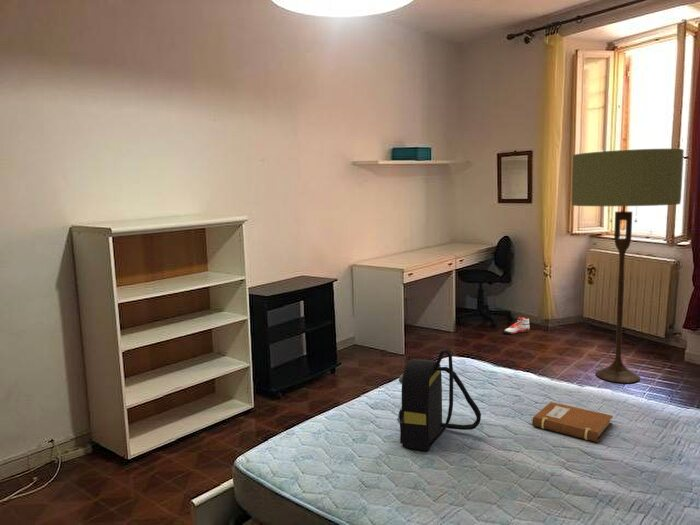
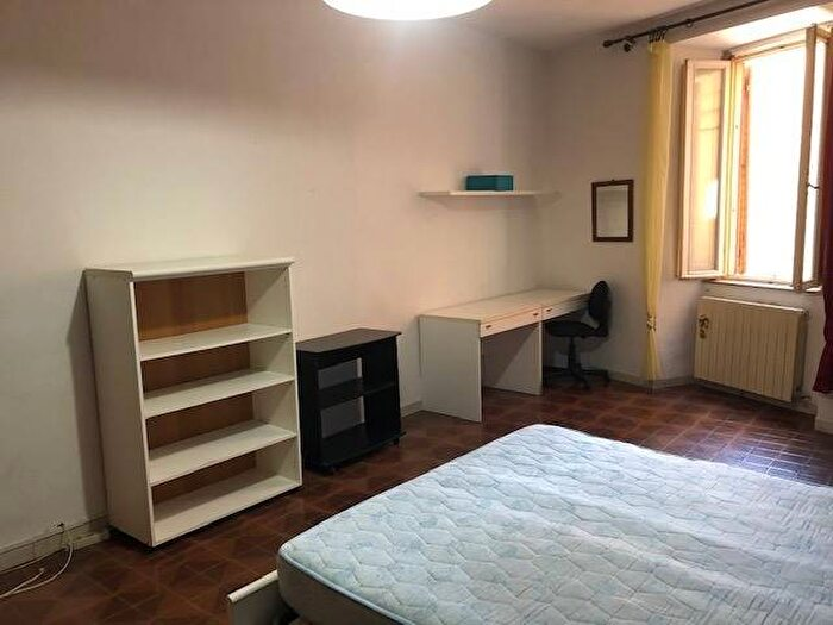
- sneaker (516, 324)
- notebook (570, 420)
- floor lamp (621, 266)
- backpack (437, 393)
